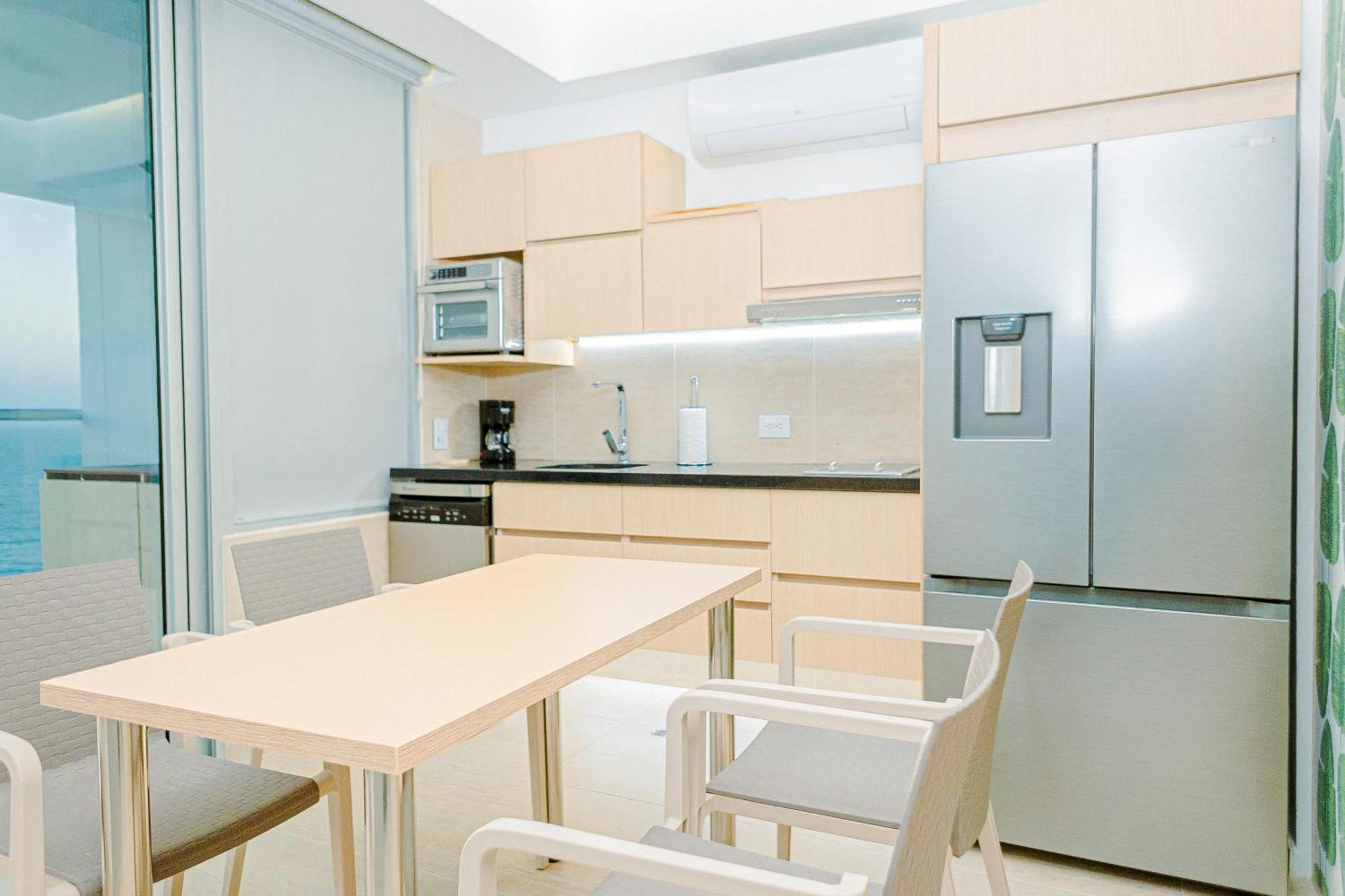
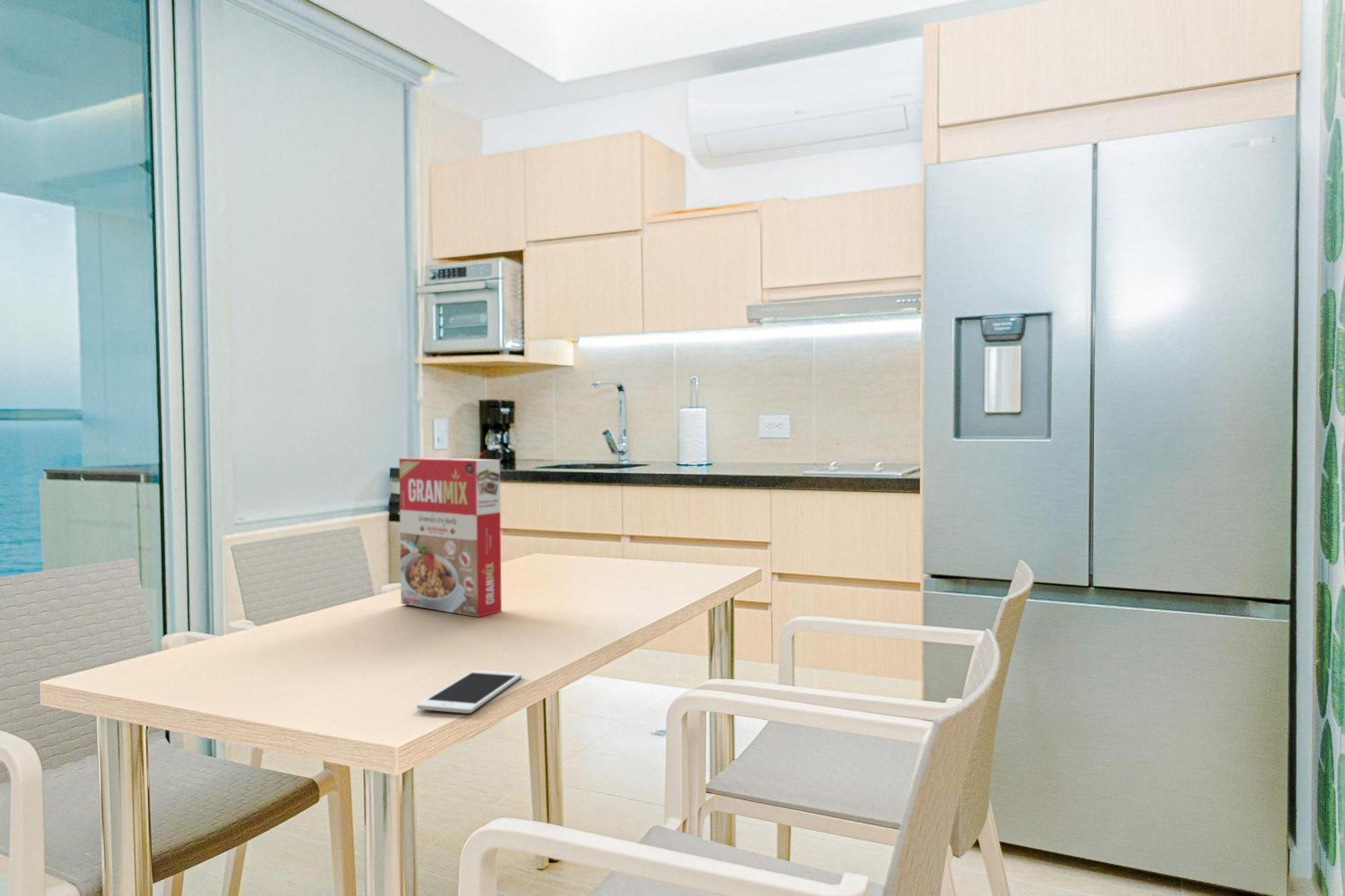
+ cereal box (449, 533)
+ cell phone (472, 690)
